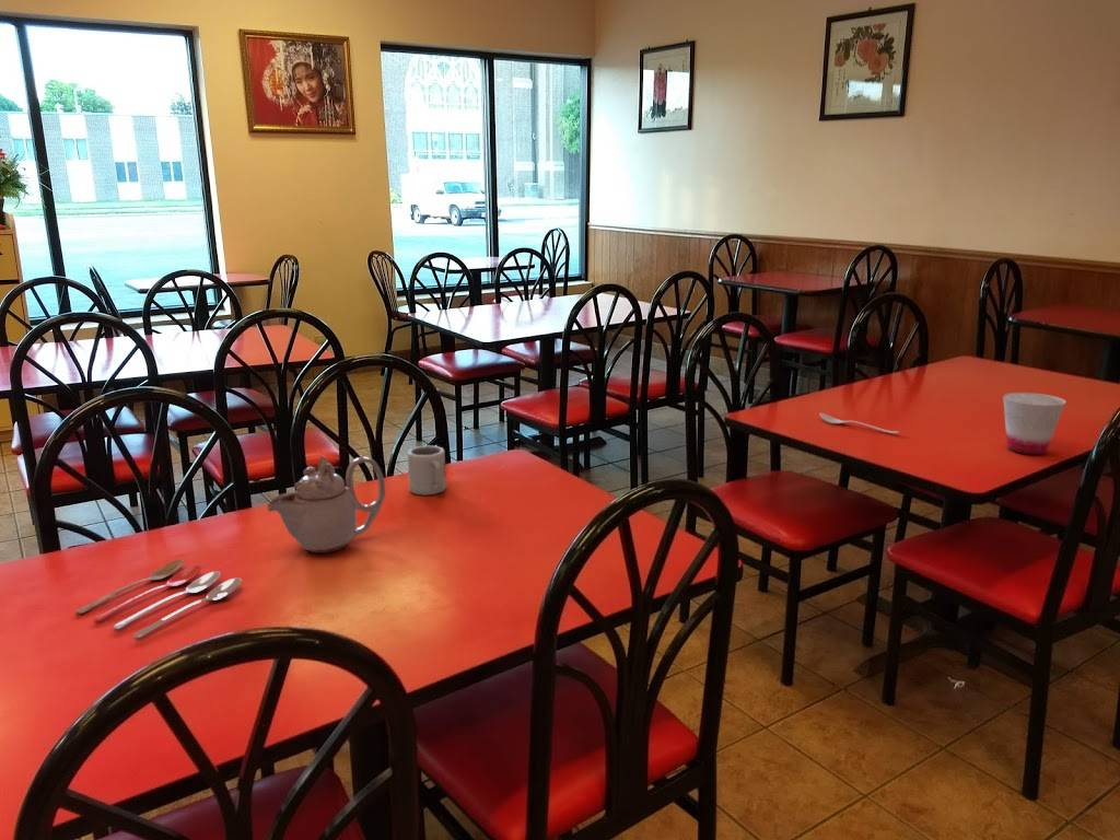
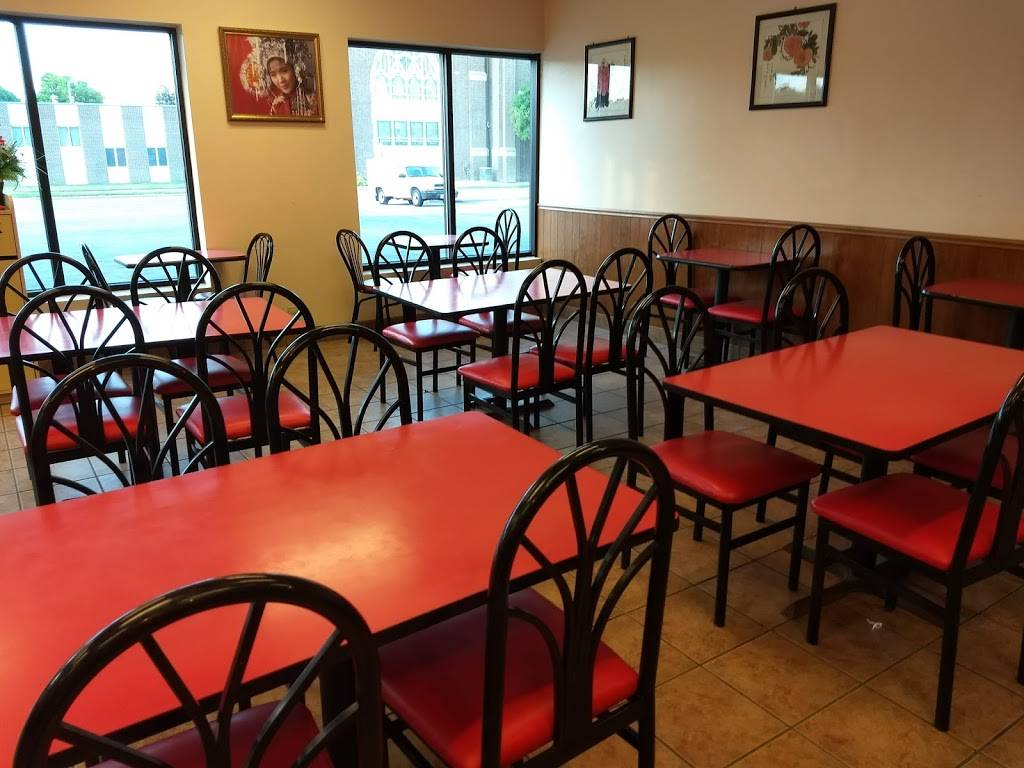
- teapot (328, 502)
- spoon (858, 422)
- cooking utensil (162, 599)
- cup (429, 471)
- cup (1029, 424)
